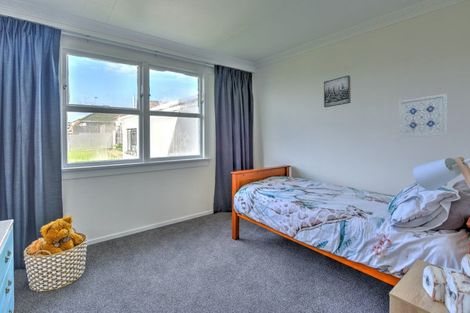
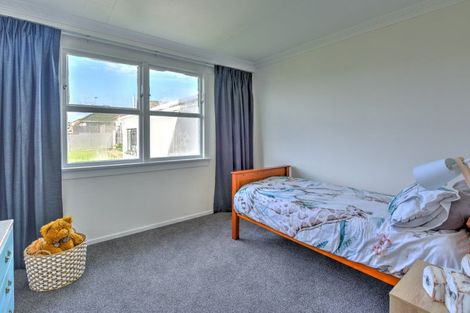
- wall art (421, 117)
- wall art (336, 92)
